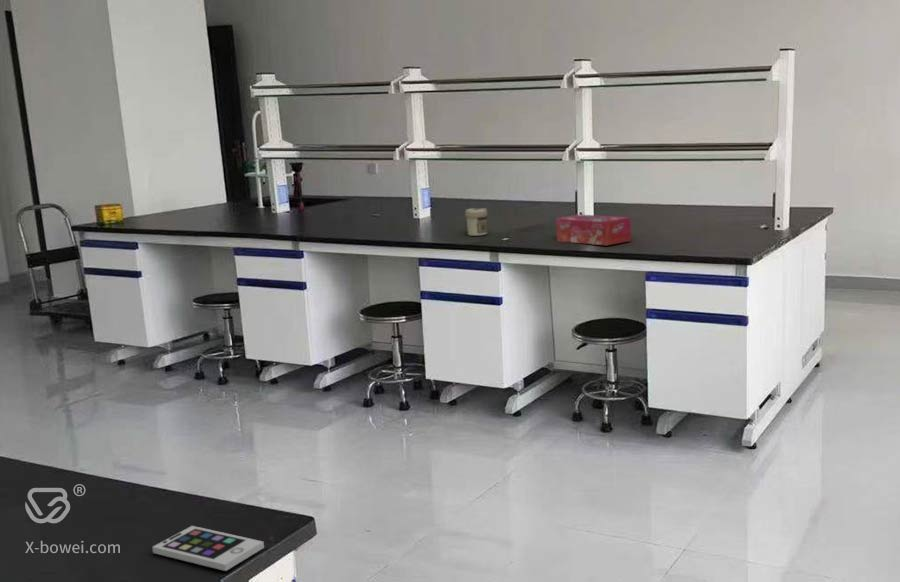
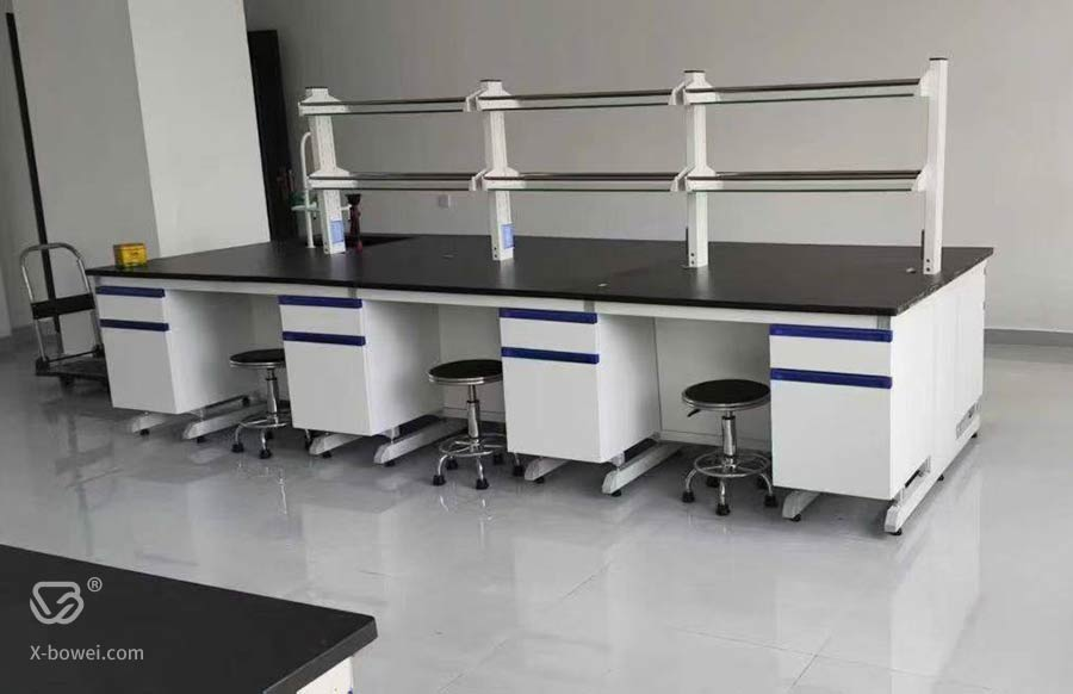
- tissue box (593, 229)
- smartphone (208, 547)
- jar (476, 221)
